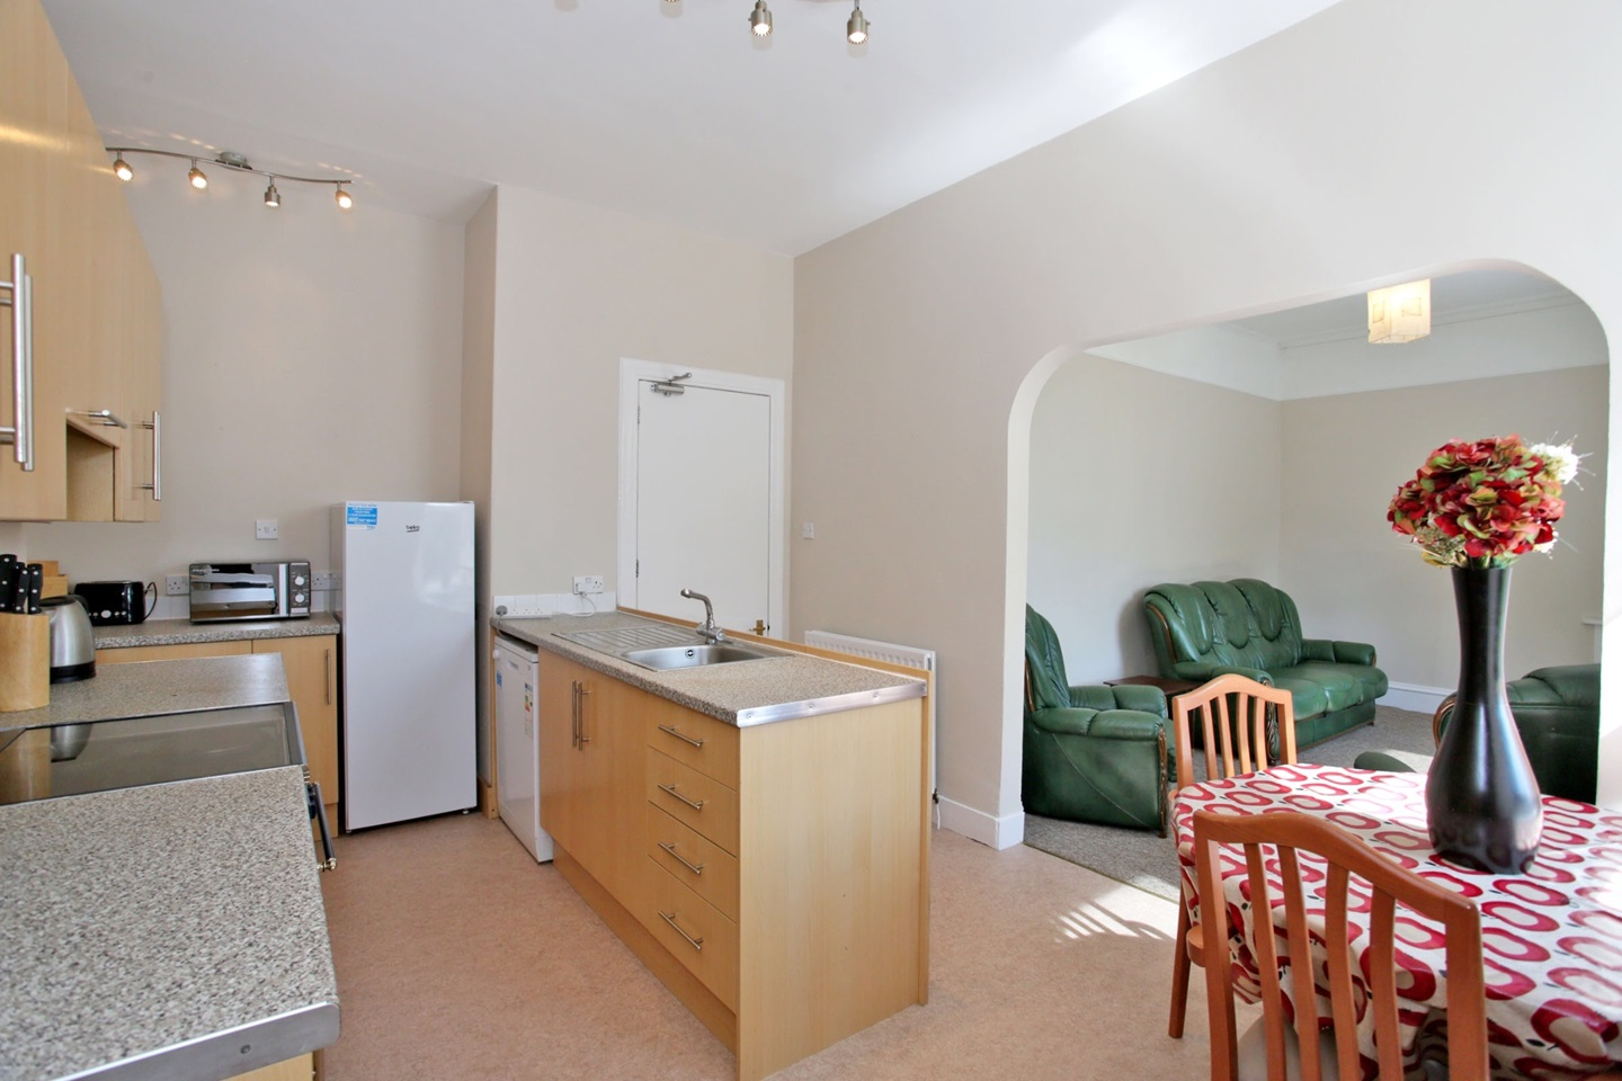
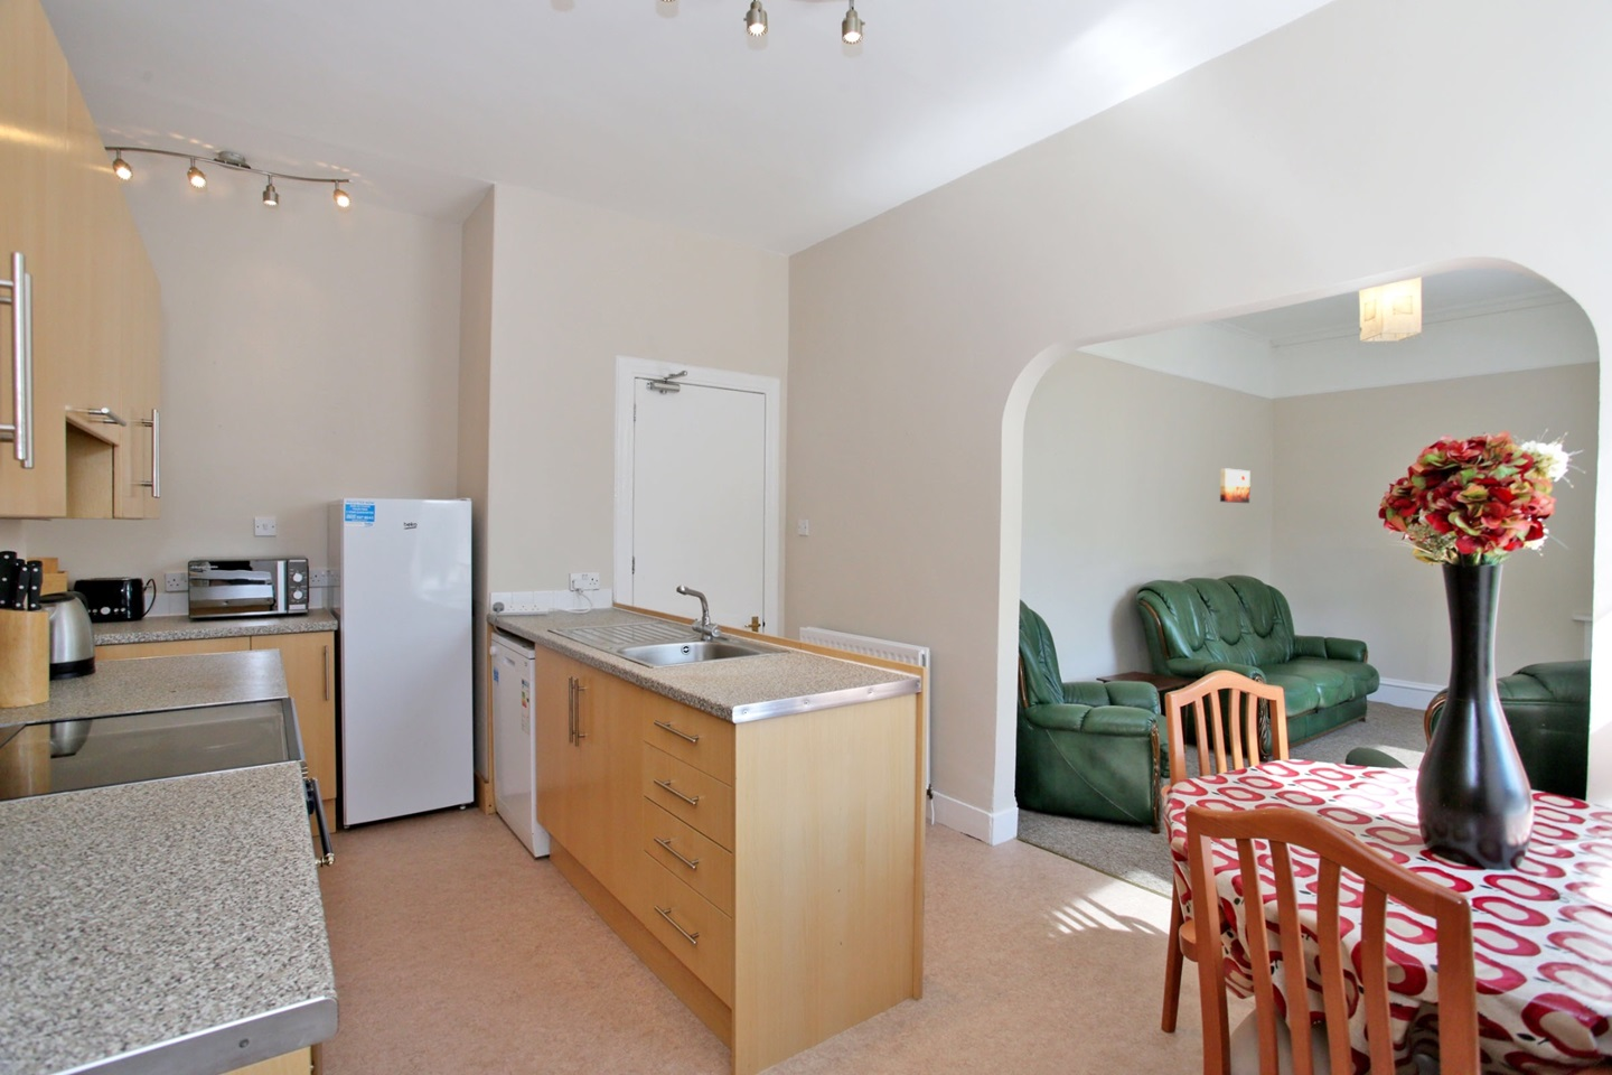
+ wall art (1234, 486)
